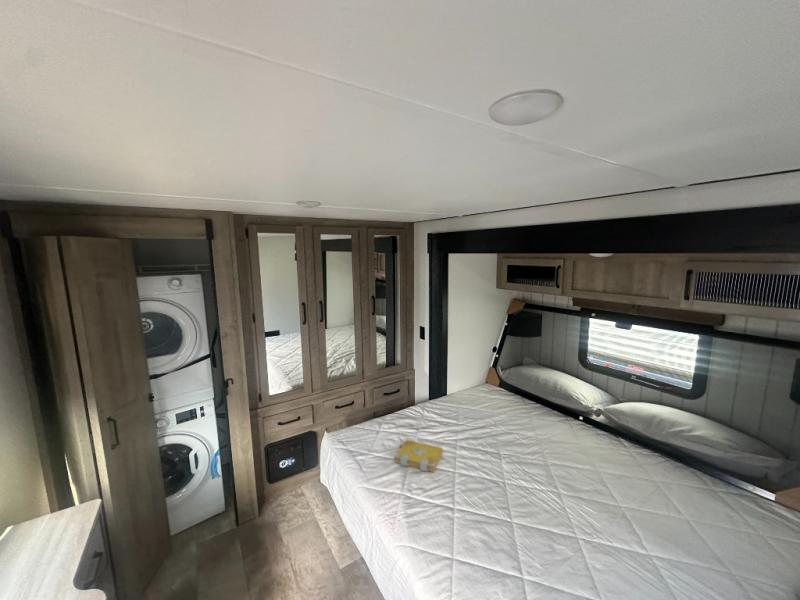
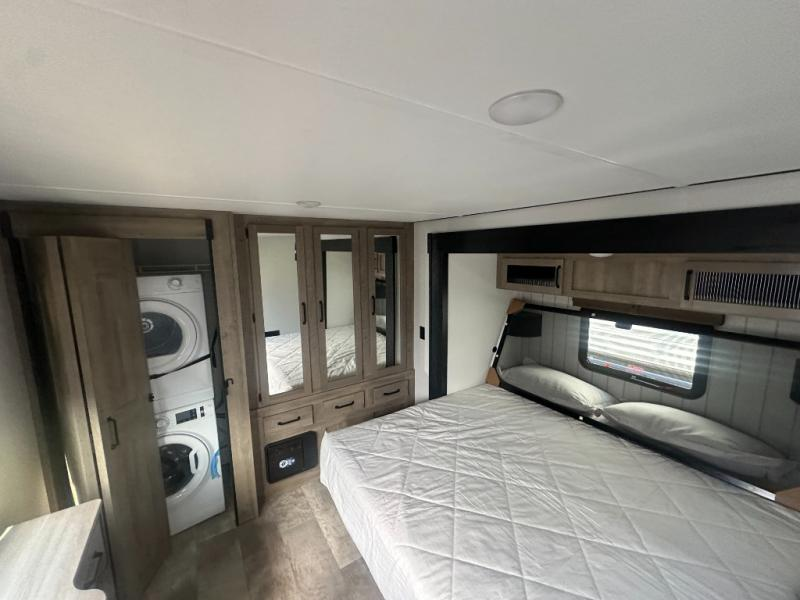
- spell book (417, 454)
